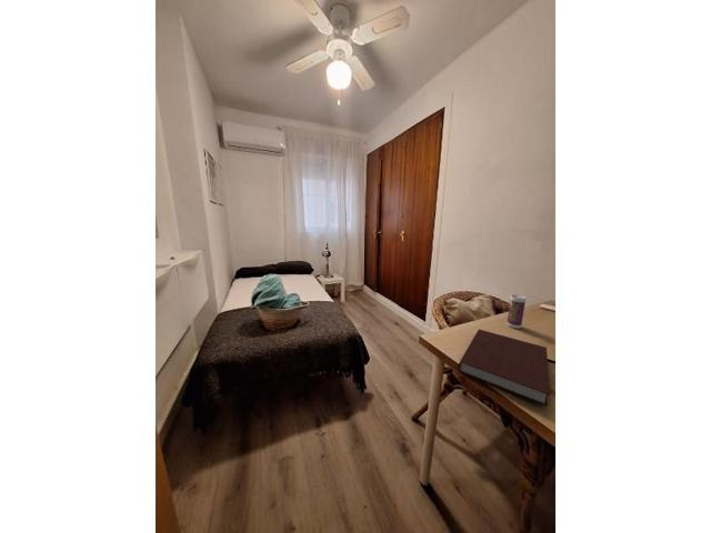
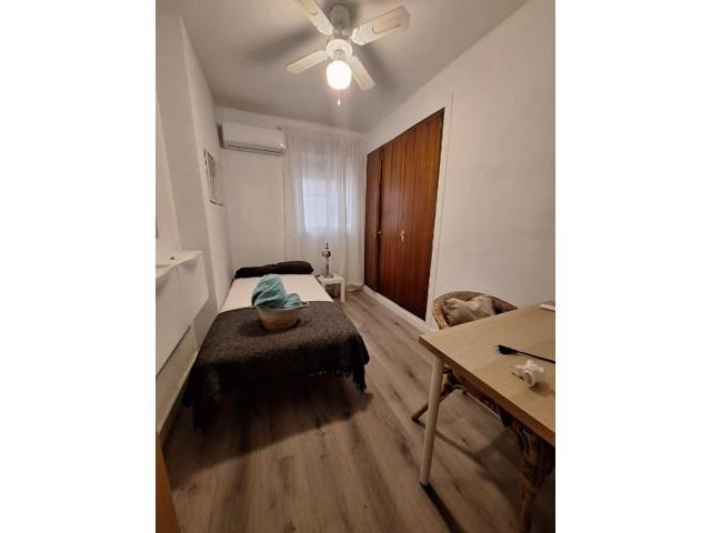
- notebook (504, 358)
- beverage can (515, 311)
